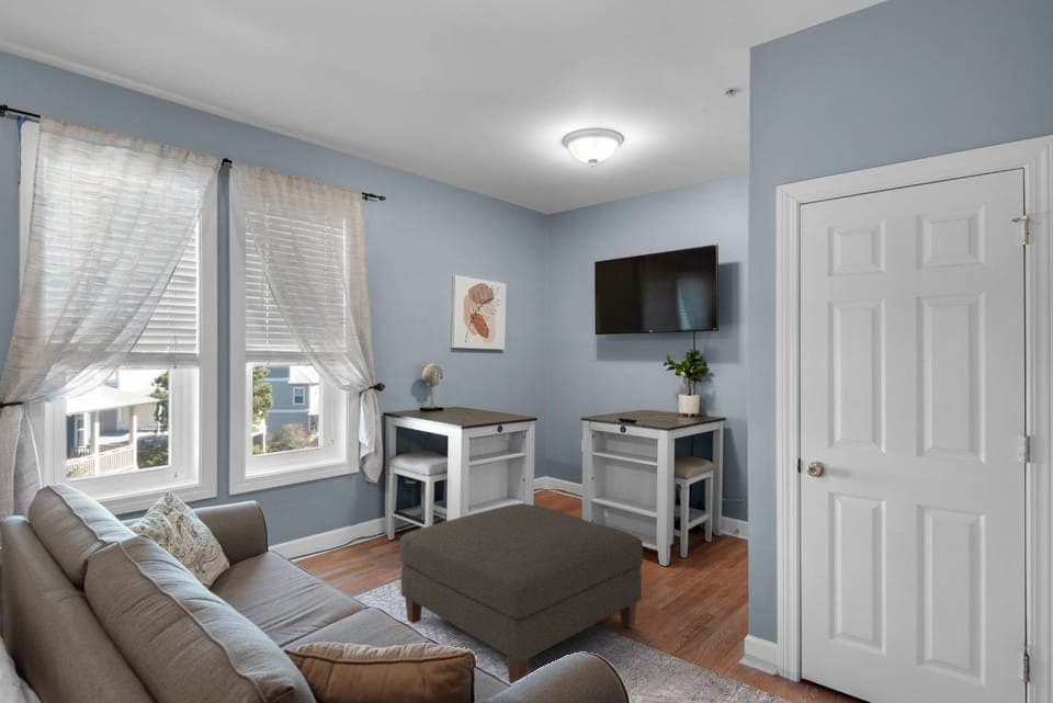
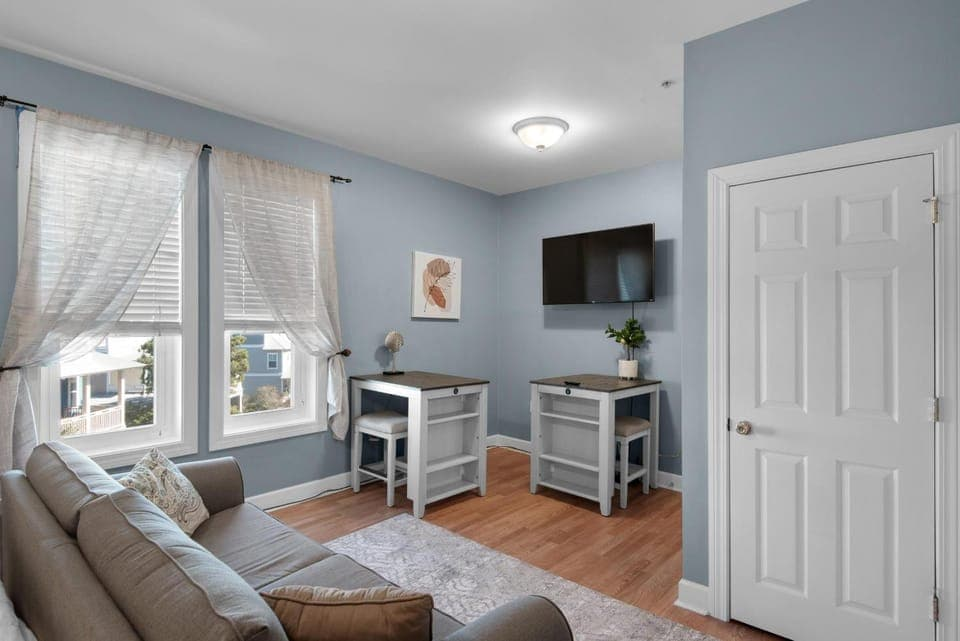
- ottoman (520, 574)
